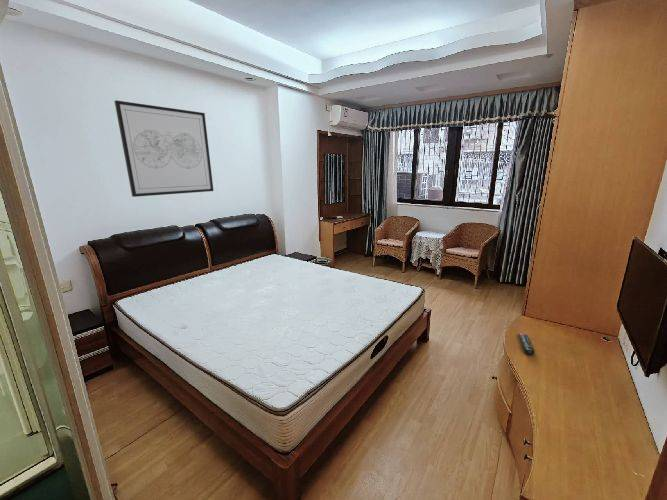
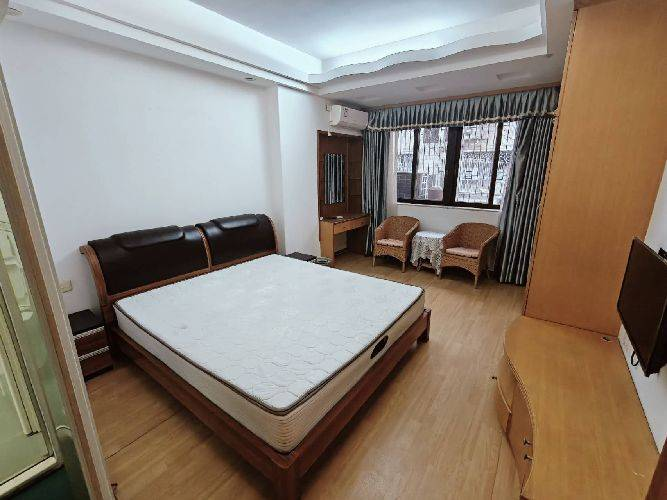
- wall art (170, 152)
- remote control (525, 343)
